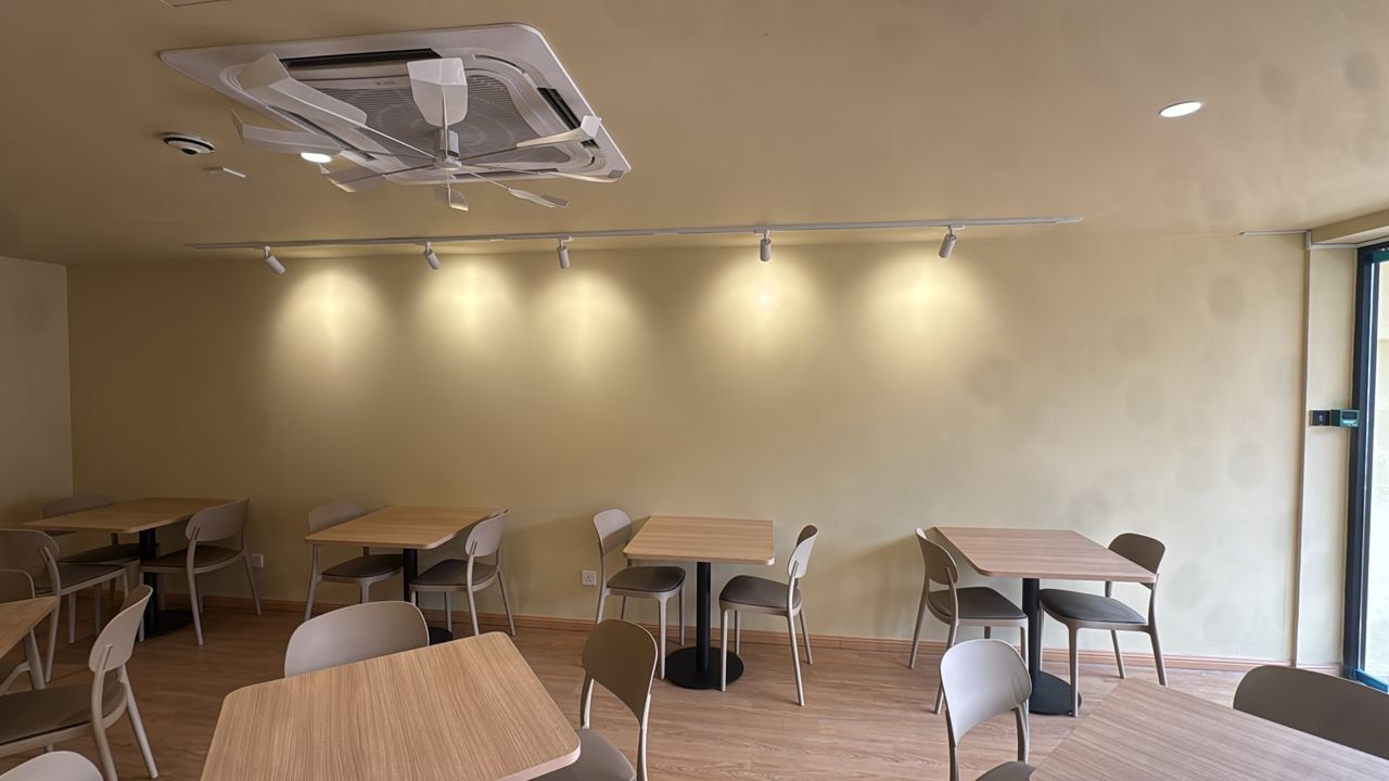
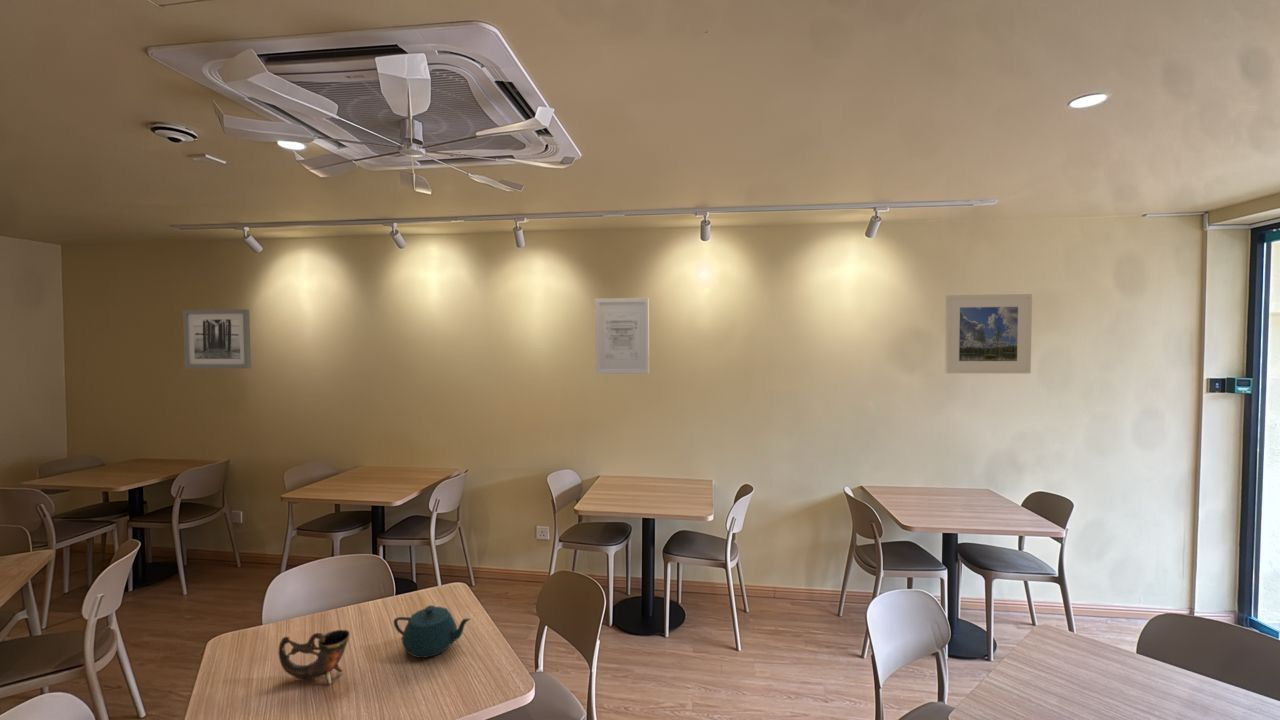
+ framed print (987, 334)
+ wall art (216, 339)
+ wall art (621, 336)
+ teapot (432, 627)
+ cup (314, 654)
